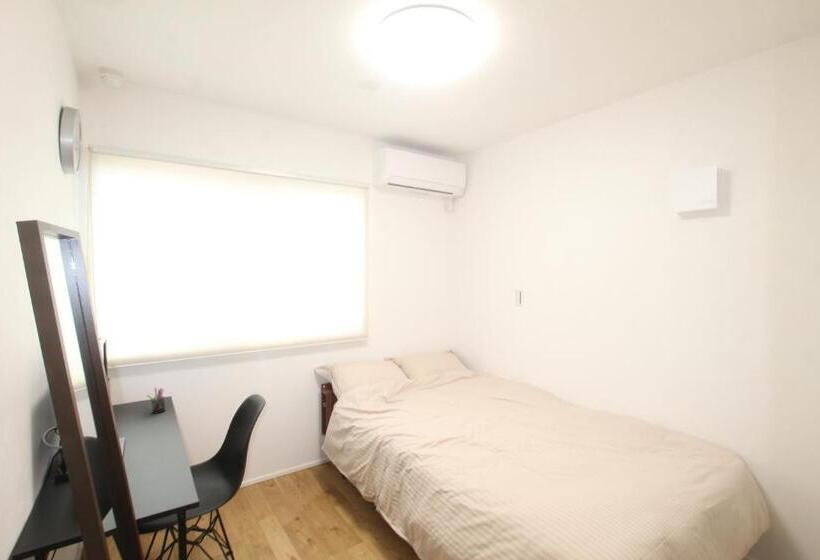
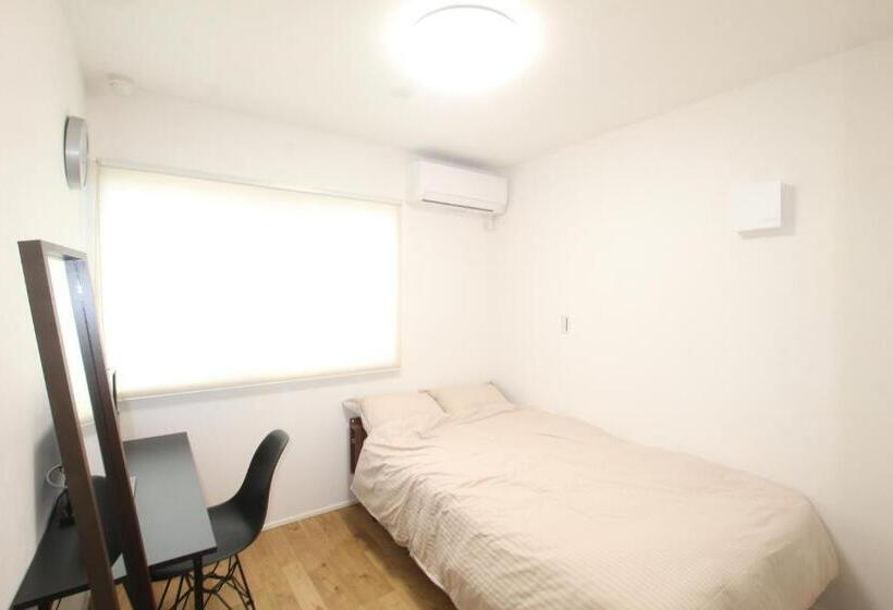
- pen holder (156, 400)
